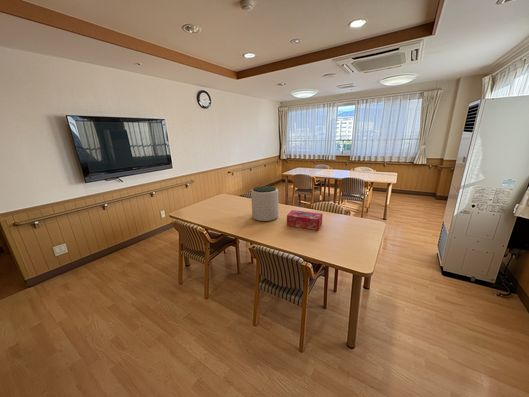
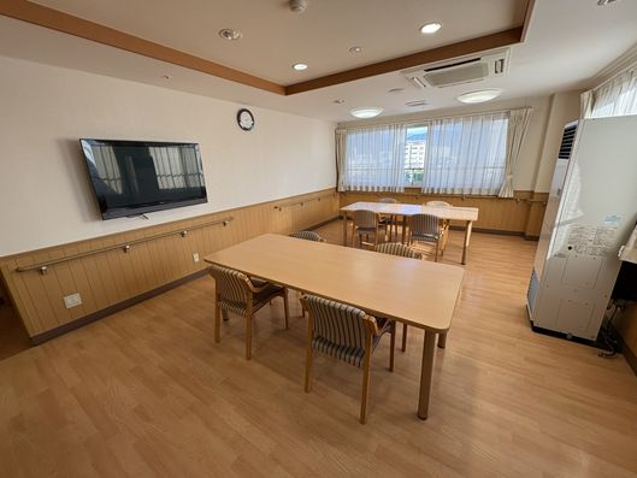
- tissue box (304, 219)
- plant pot (265, 203)
